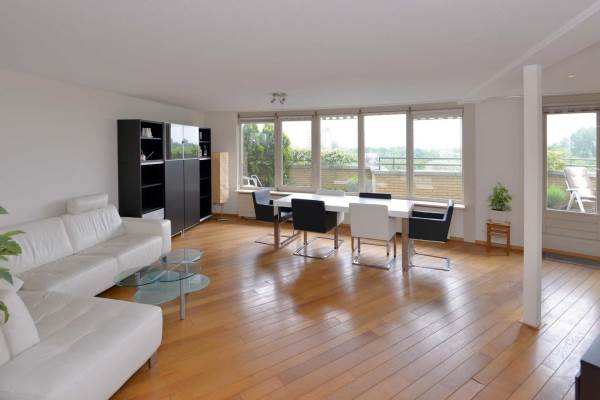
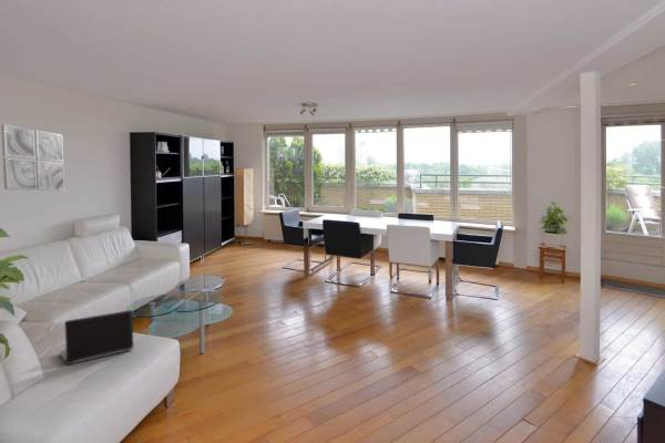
+ laptop computer (95, 331)
+ wall art (34, 161)
